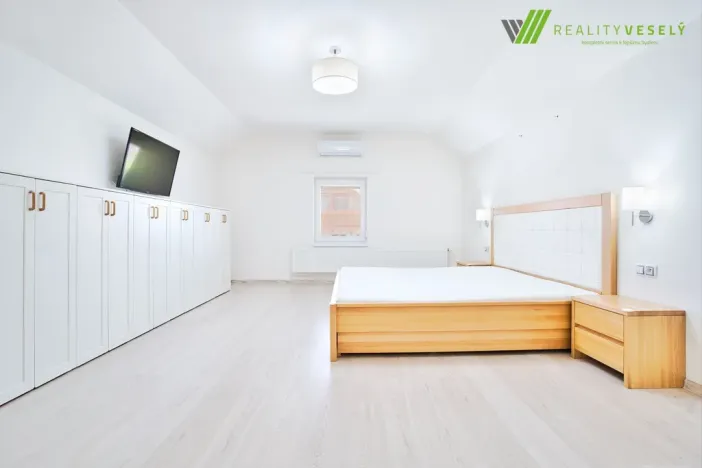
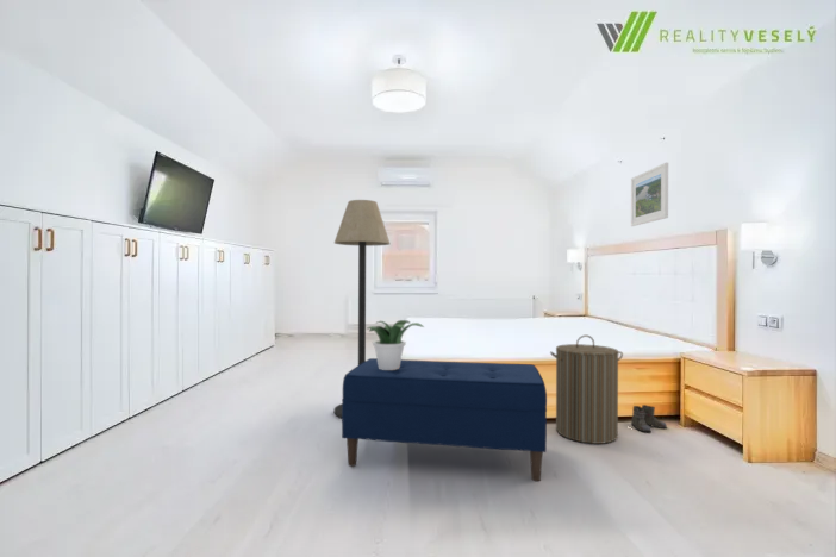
+ laundry hamper (586, 383)
+ floor lamp (362, 306)
+ bench (444, 412)
+ potted plant (393, 344)
+ boots (647, 417)
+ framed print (648, 196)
